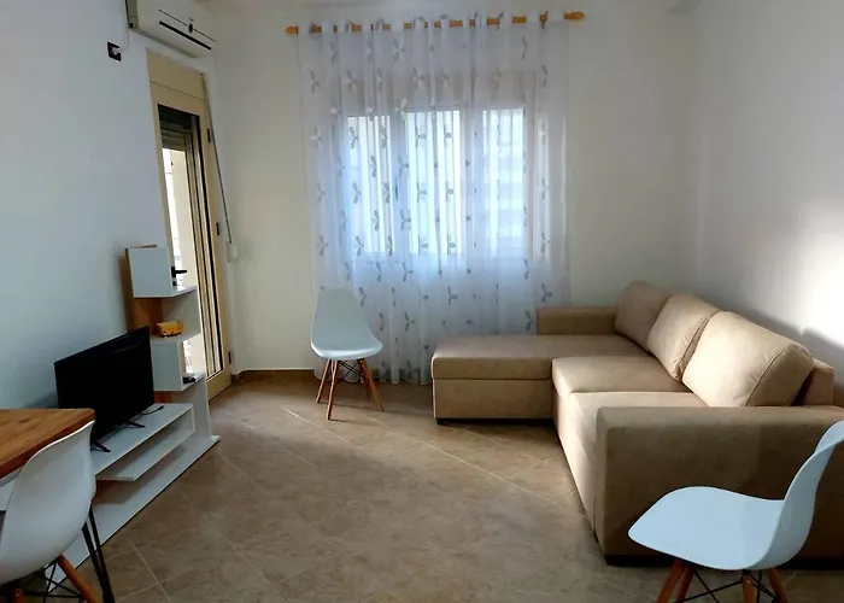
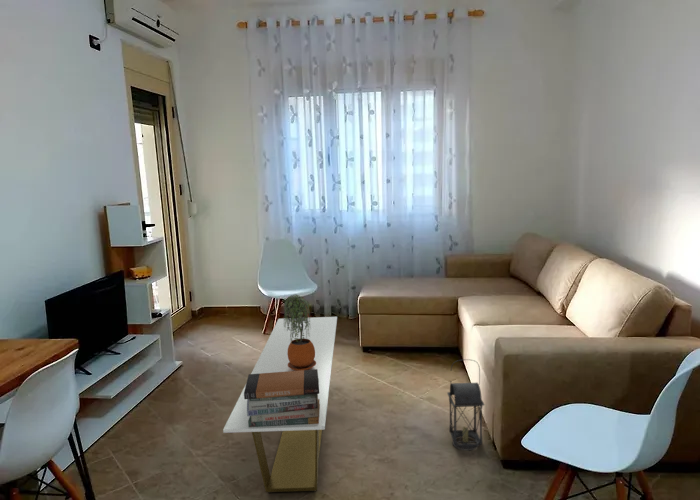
+ coffee table (318, 398)
+ lantern (465, 402)
+ potted plant (297, 332)
+ book stack (283, 397)
